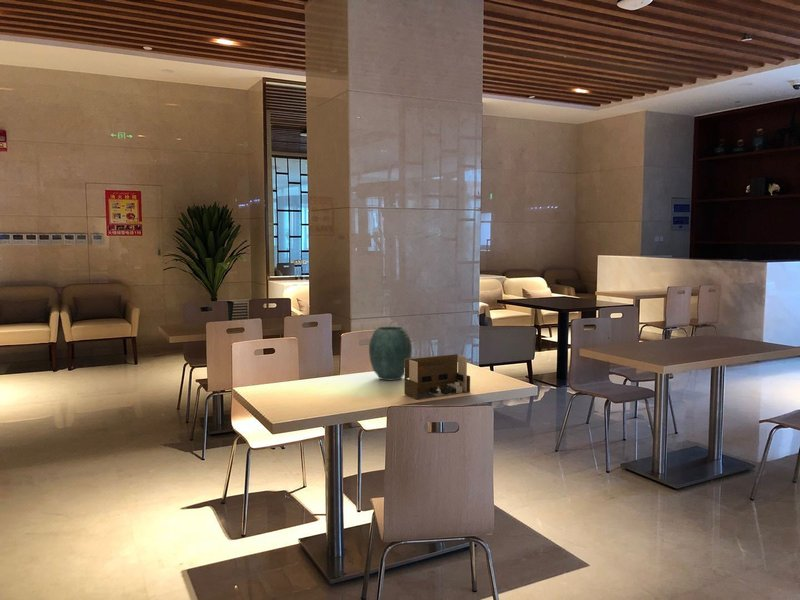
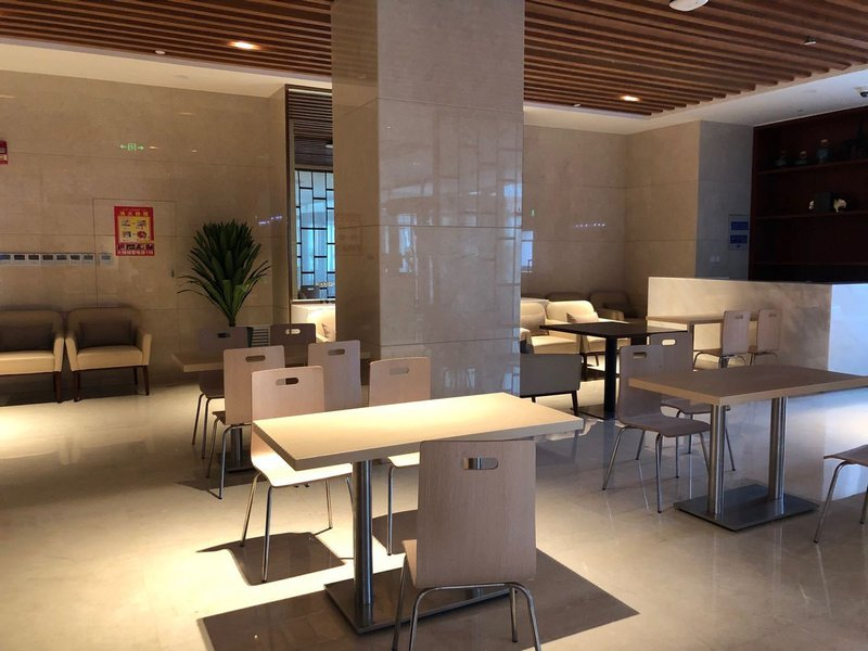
- vase (390, 353)
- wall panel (437, 375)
